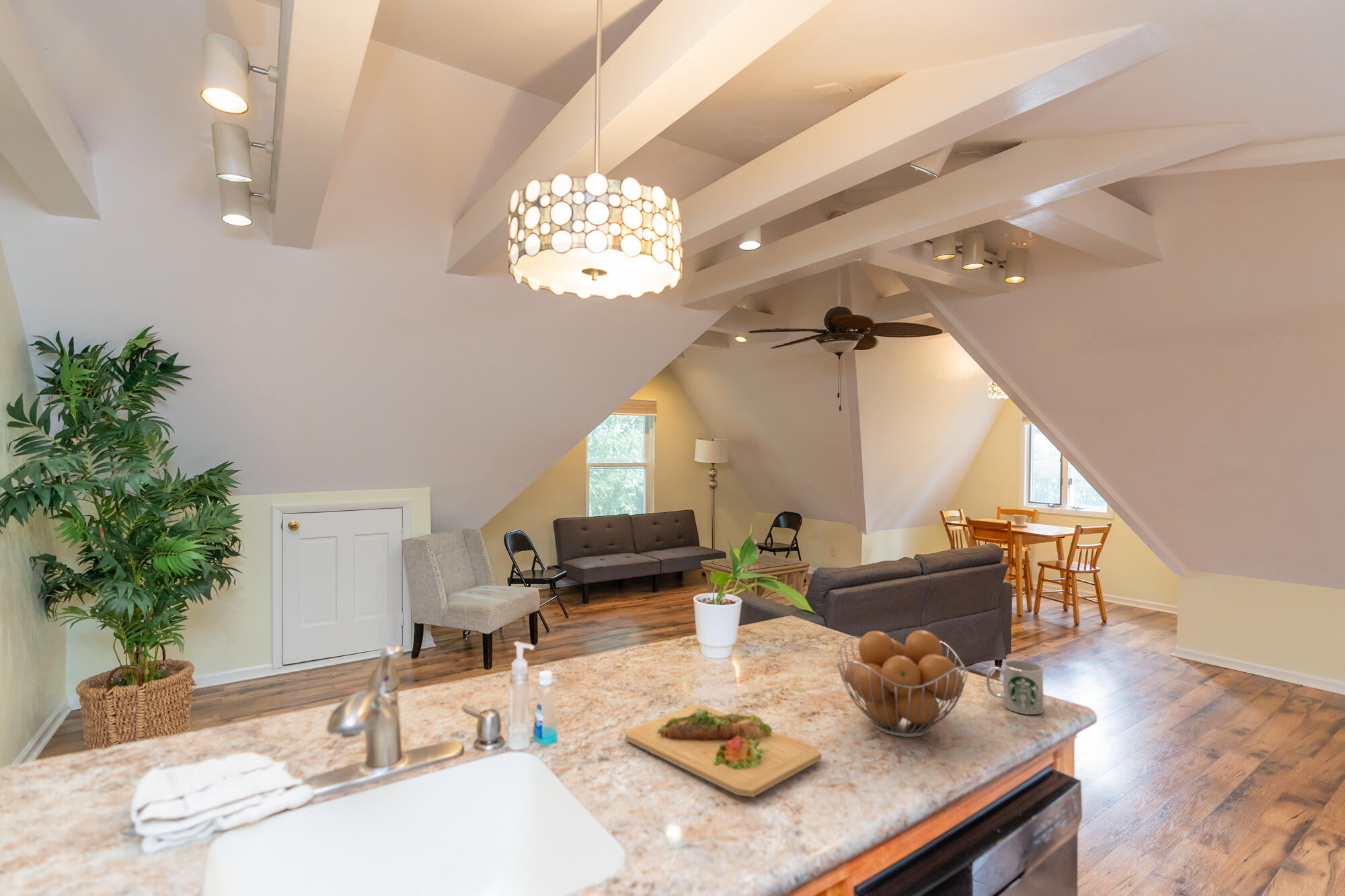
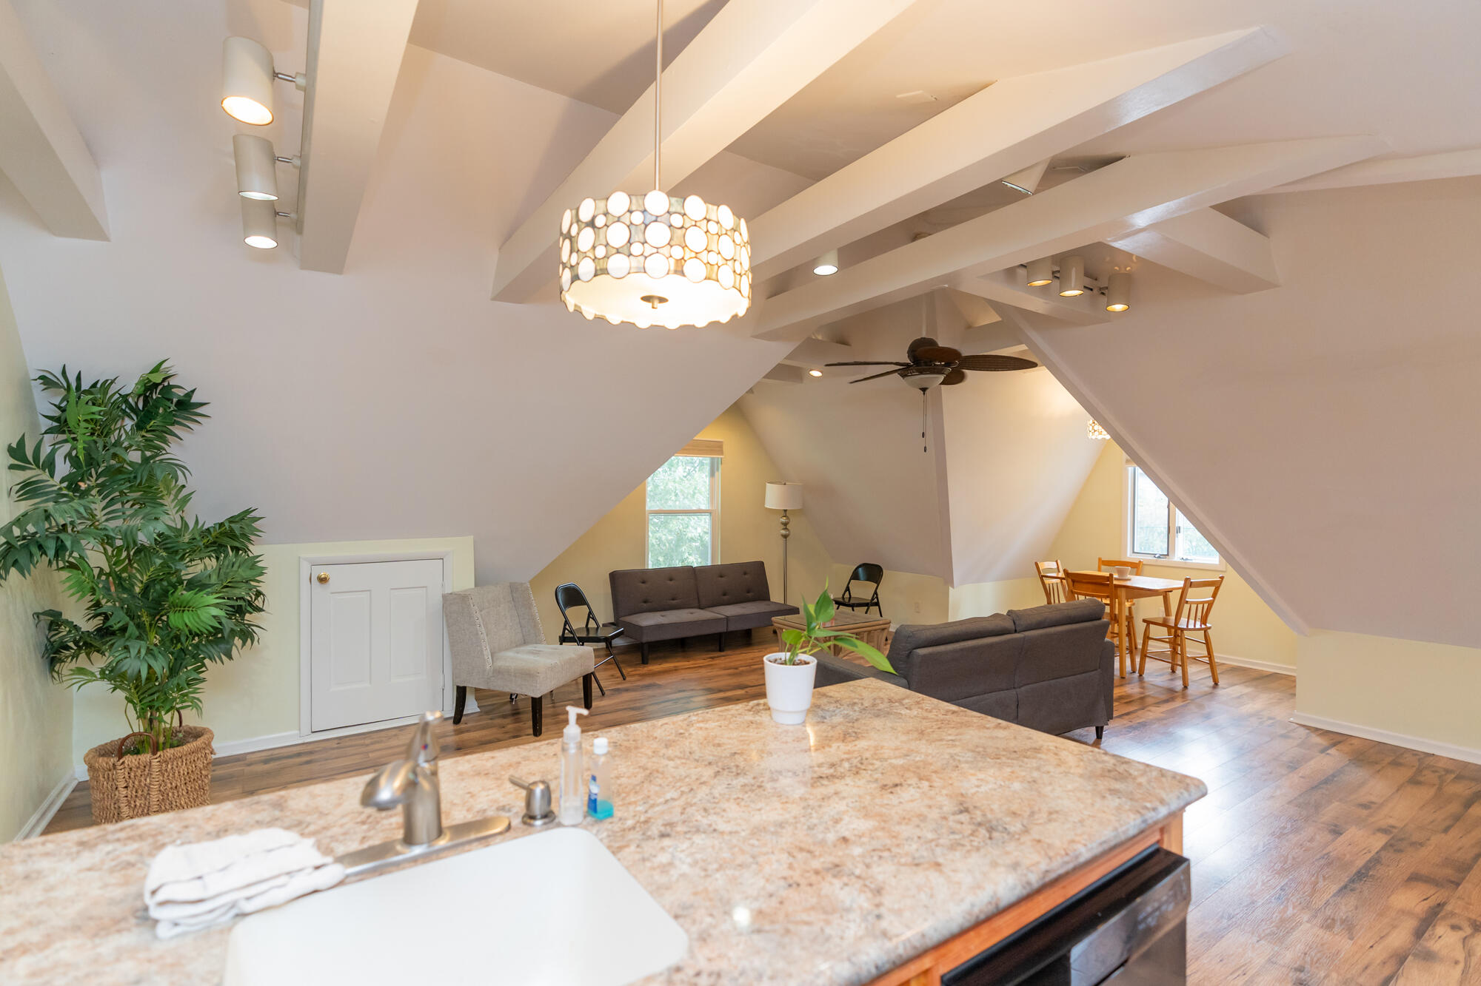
- fruit basket (900, 679)
- mug (1014, 685)
- cutting board (719, 731)
